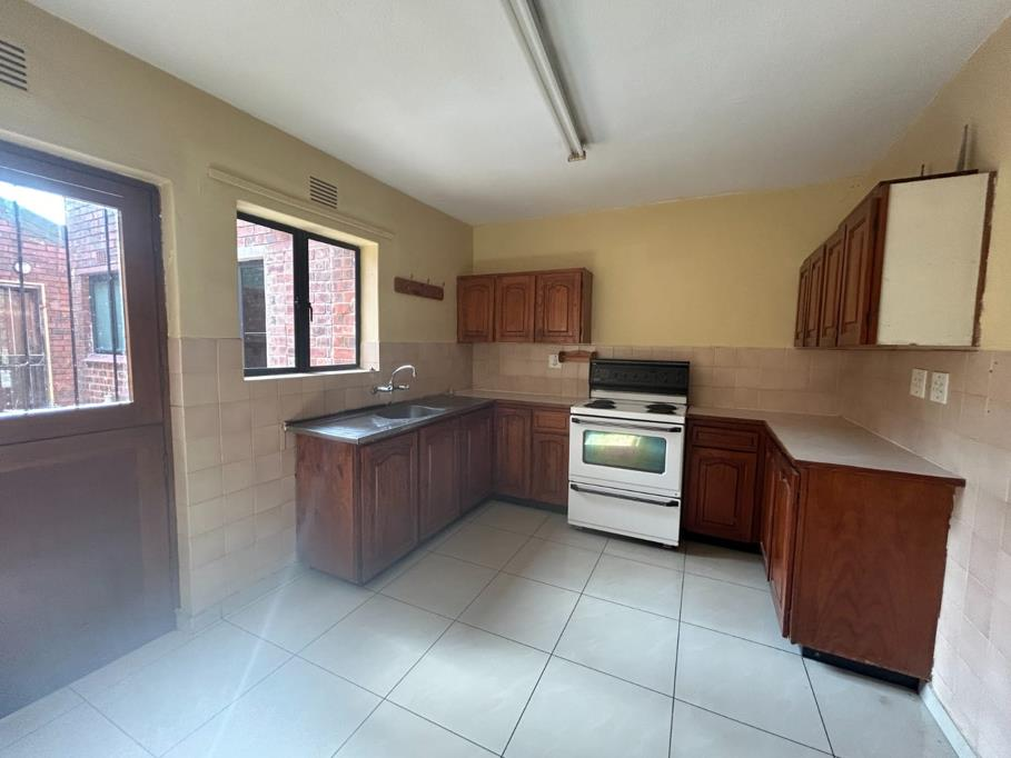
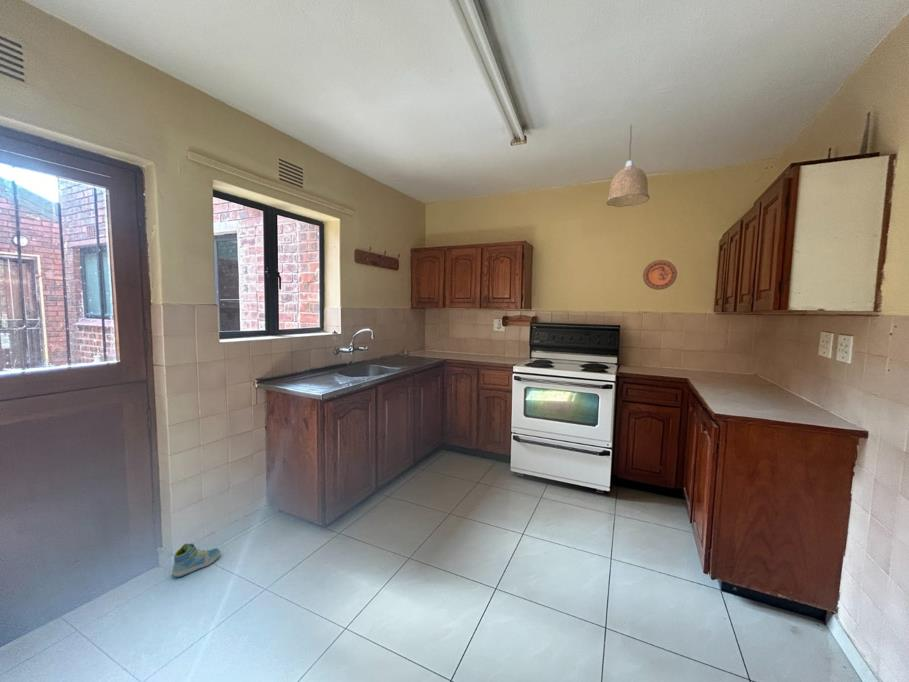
+ sneaker (197, 553)
+ pendant lamp (629, 163)
+ decorative plate (659, 274)
